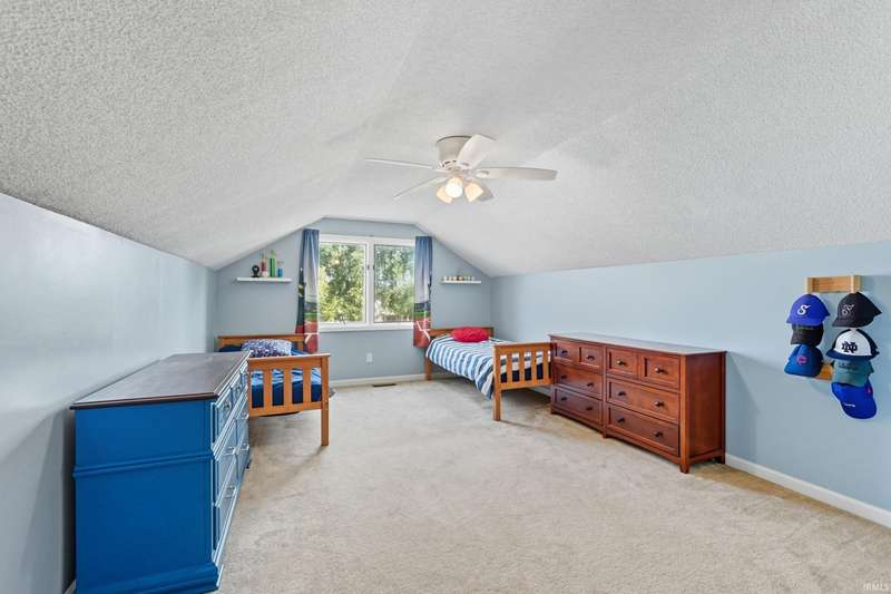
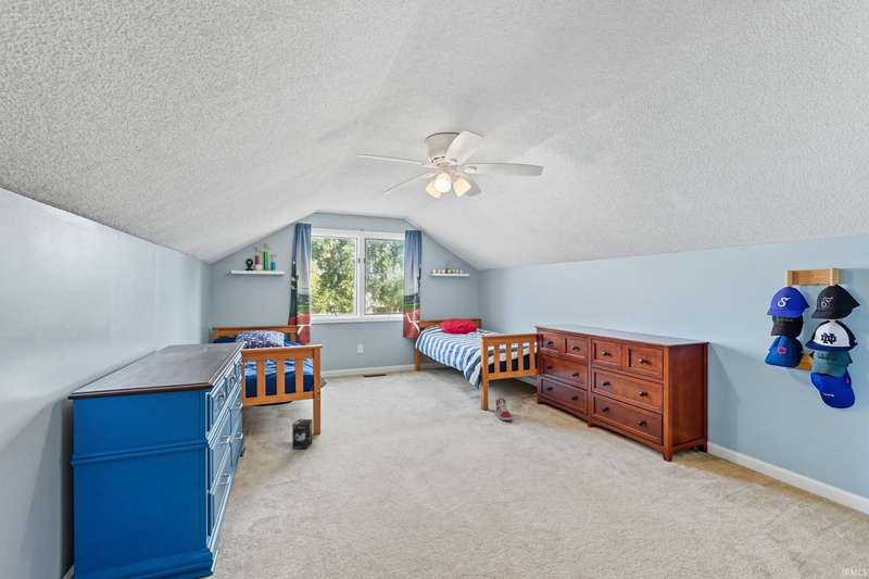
+ box (302, 433)
+ sneaker (503, 407)
